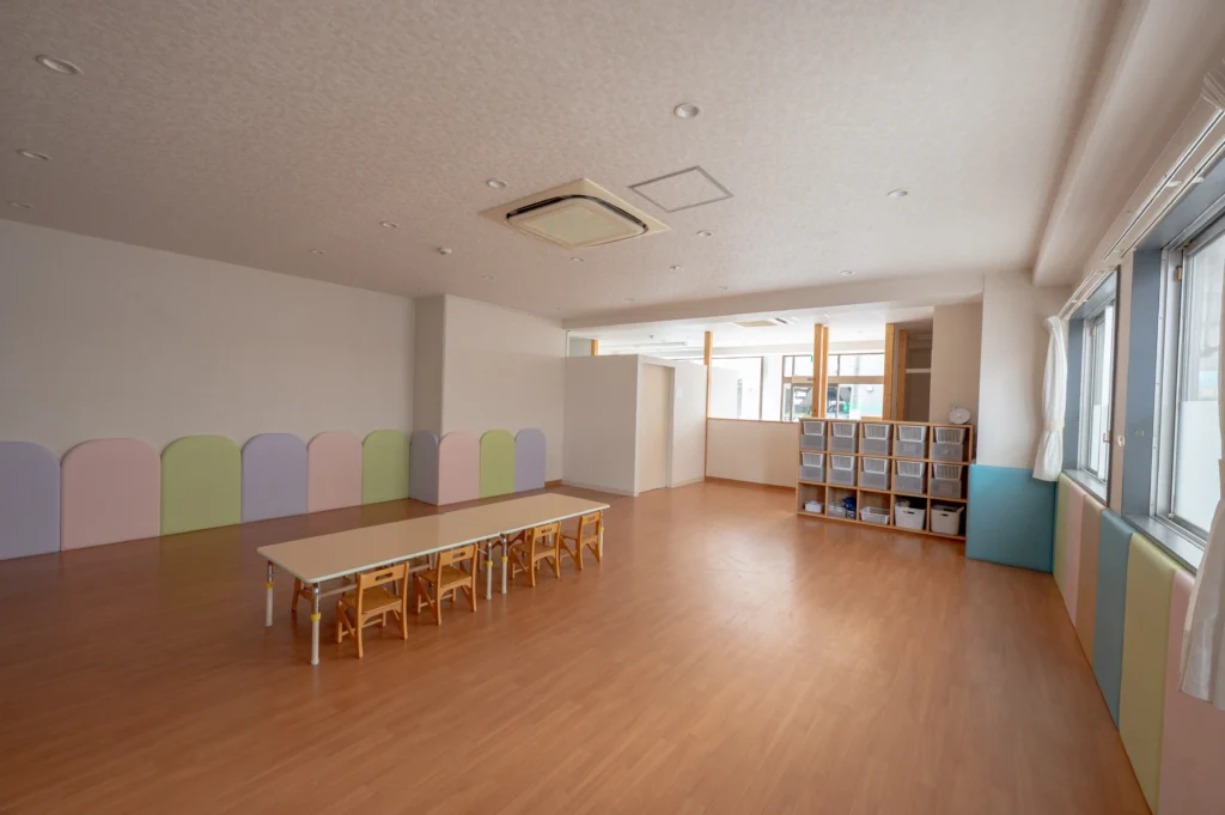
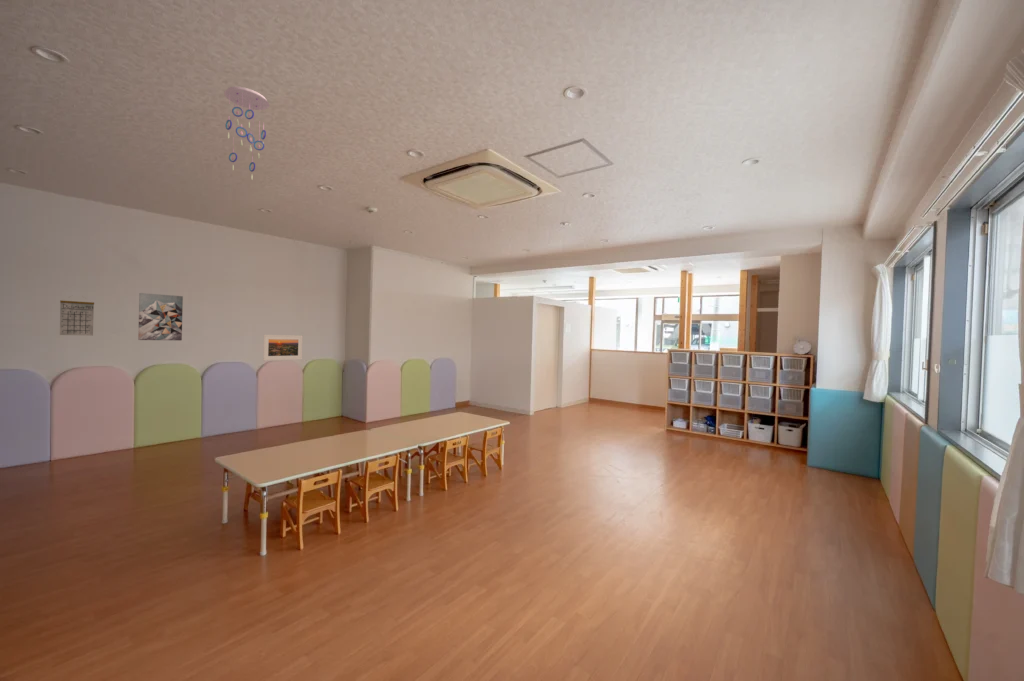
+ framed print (283, 347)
+ wall art (161, 317)
+ calendar (77, 314)
+ ceiling mobile (245, 136)
